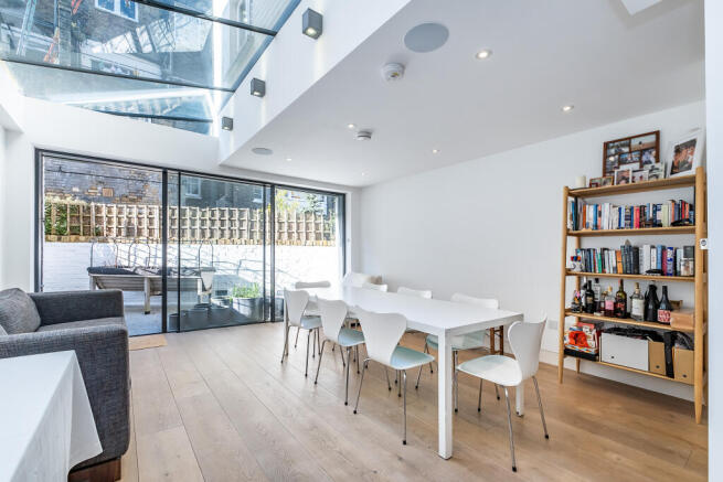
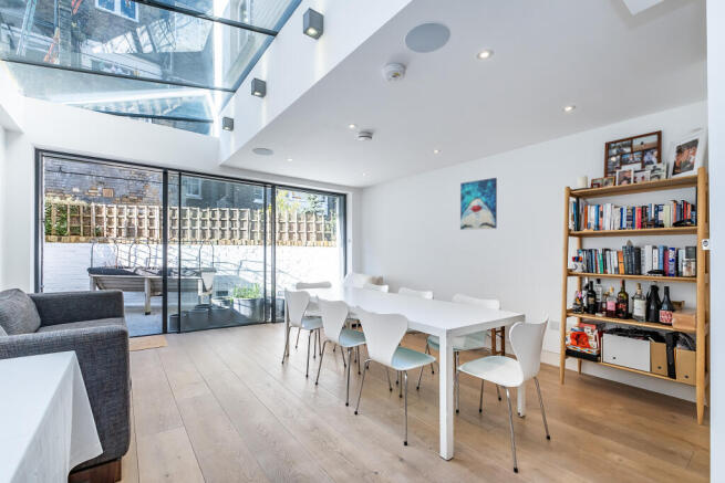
+ wall art (477, 204)
